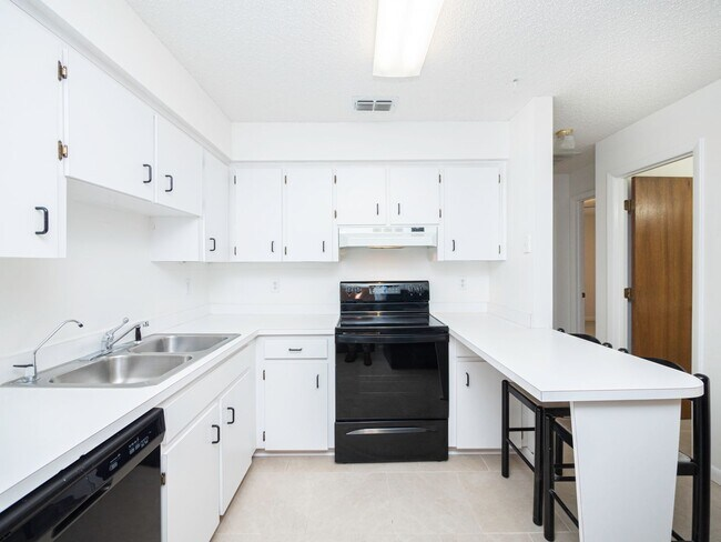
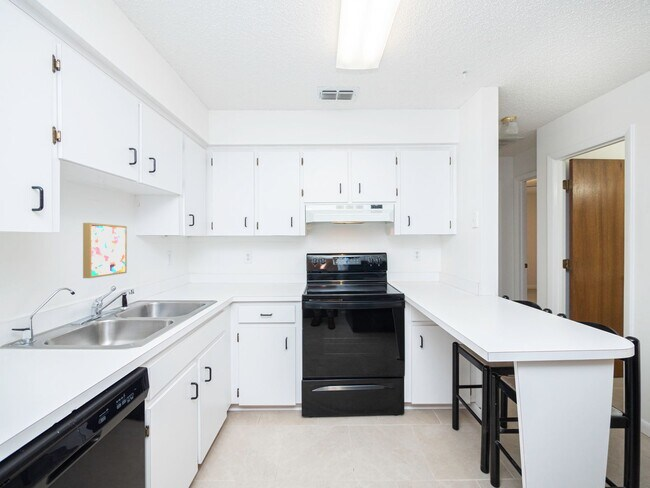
+ wall art (106, 250)
